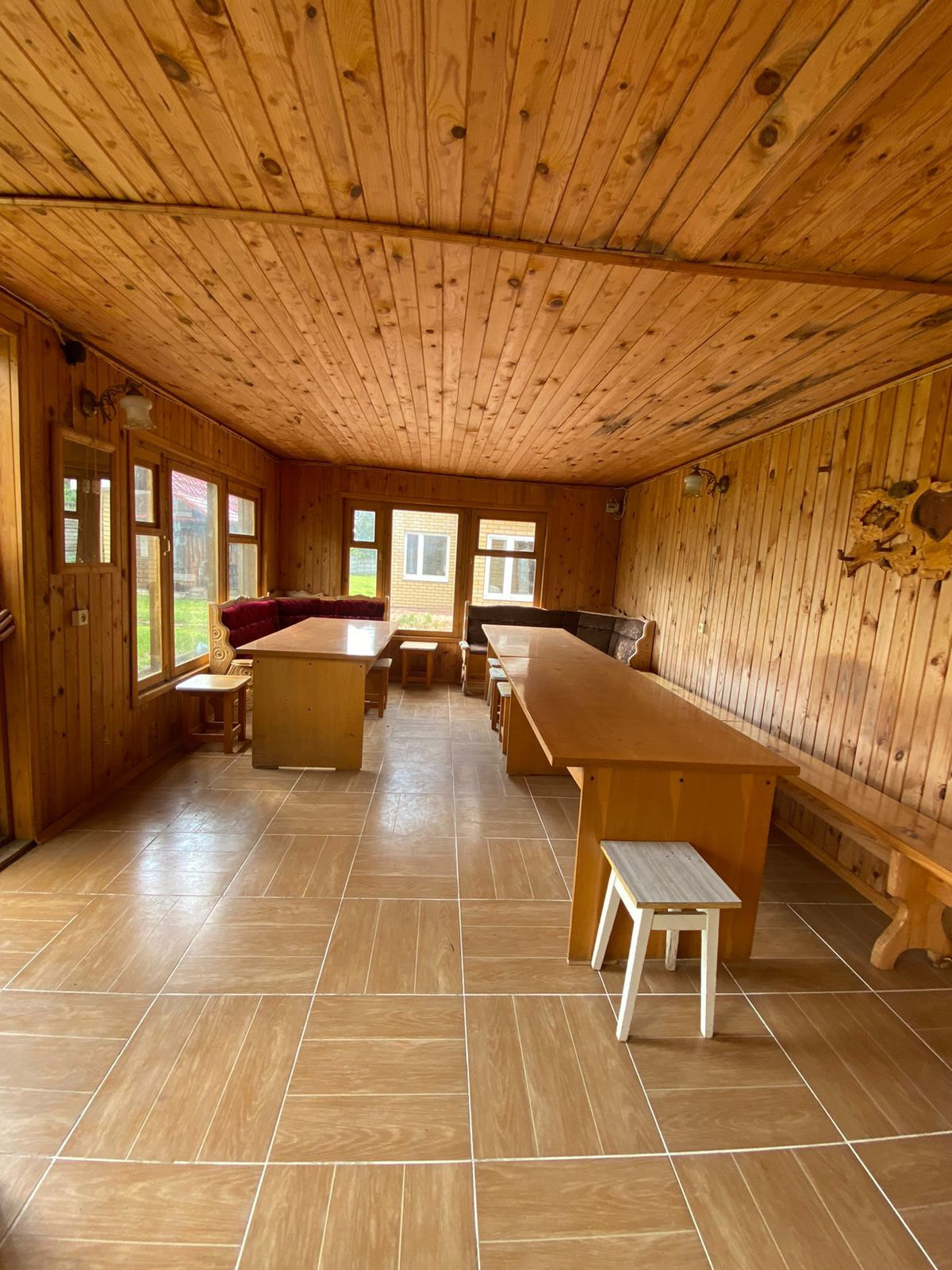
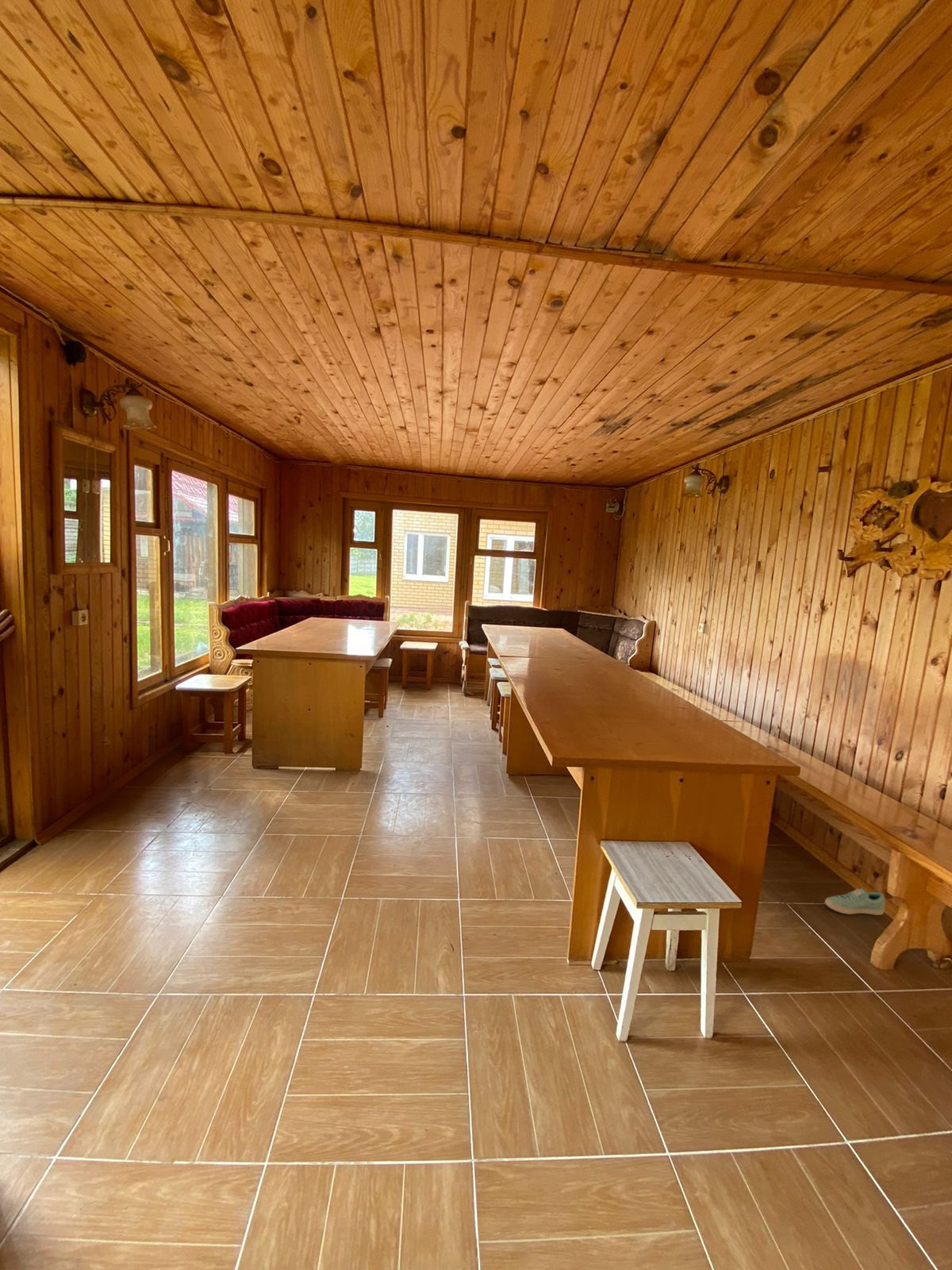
+ sneaker (854, 898)
